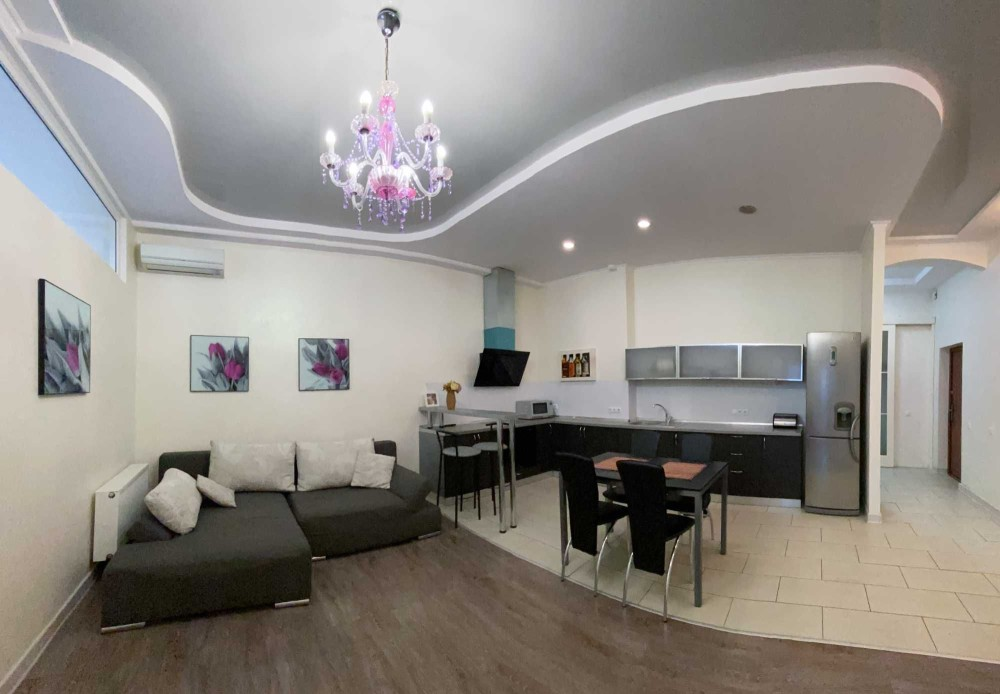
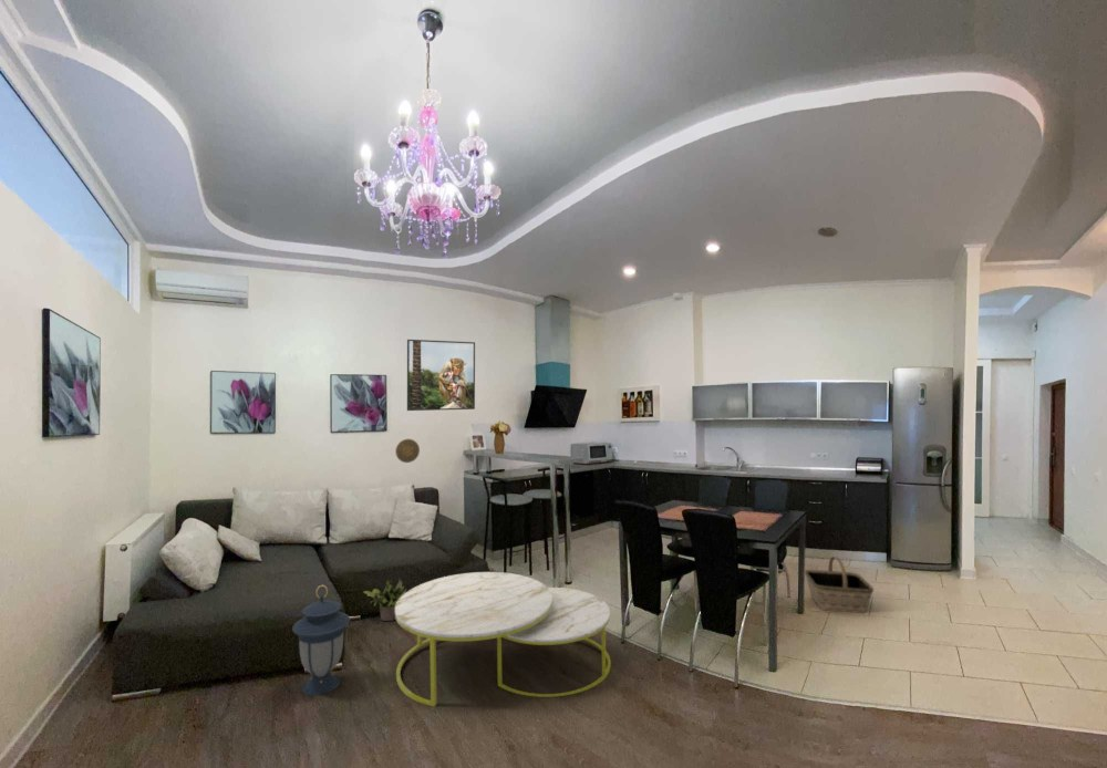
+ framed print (442, 375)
+ lantern (321, 635)
+ basket (837, 581)
+ coffee table (501, 629)
+ potted plant (384, 598)
+ decorative plate (407, 450)
